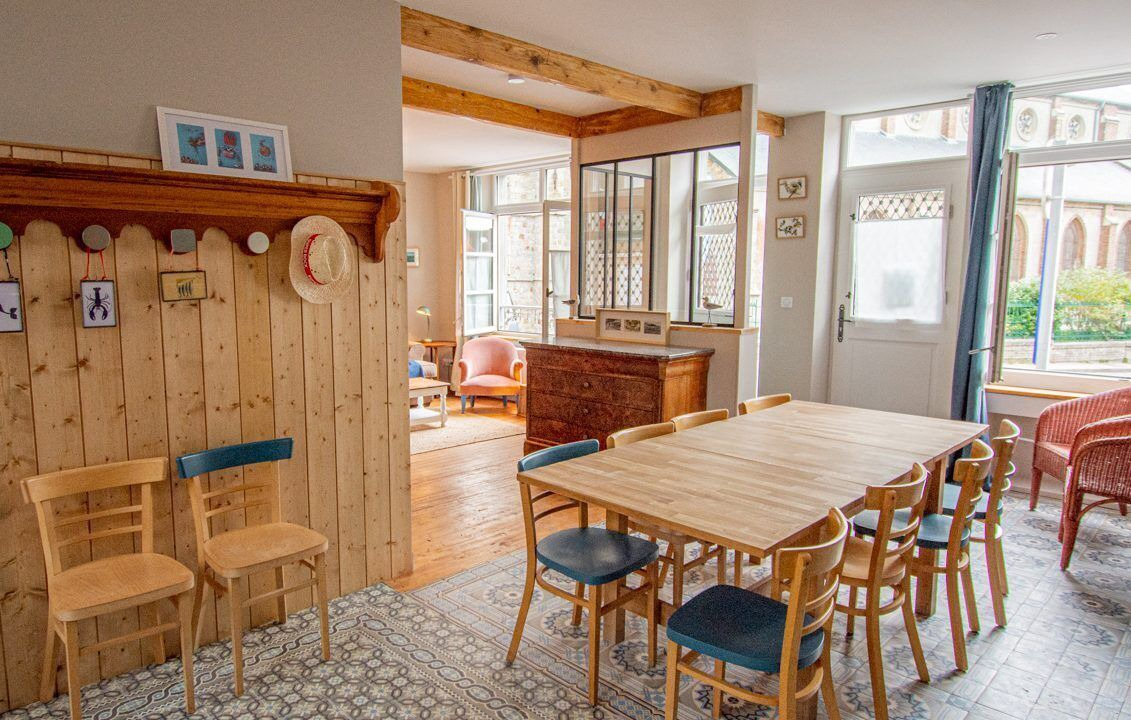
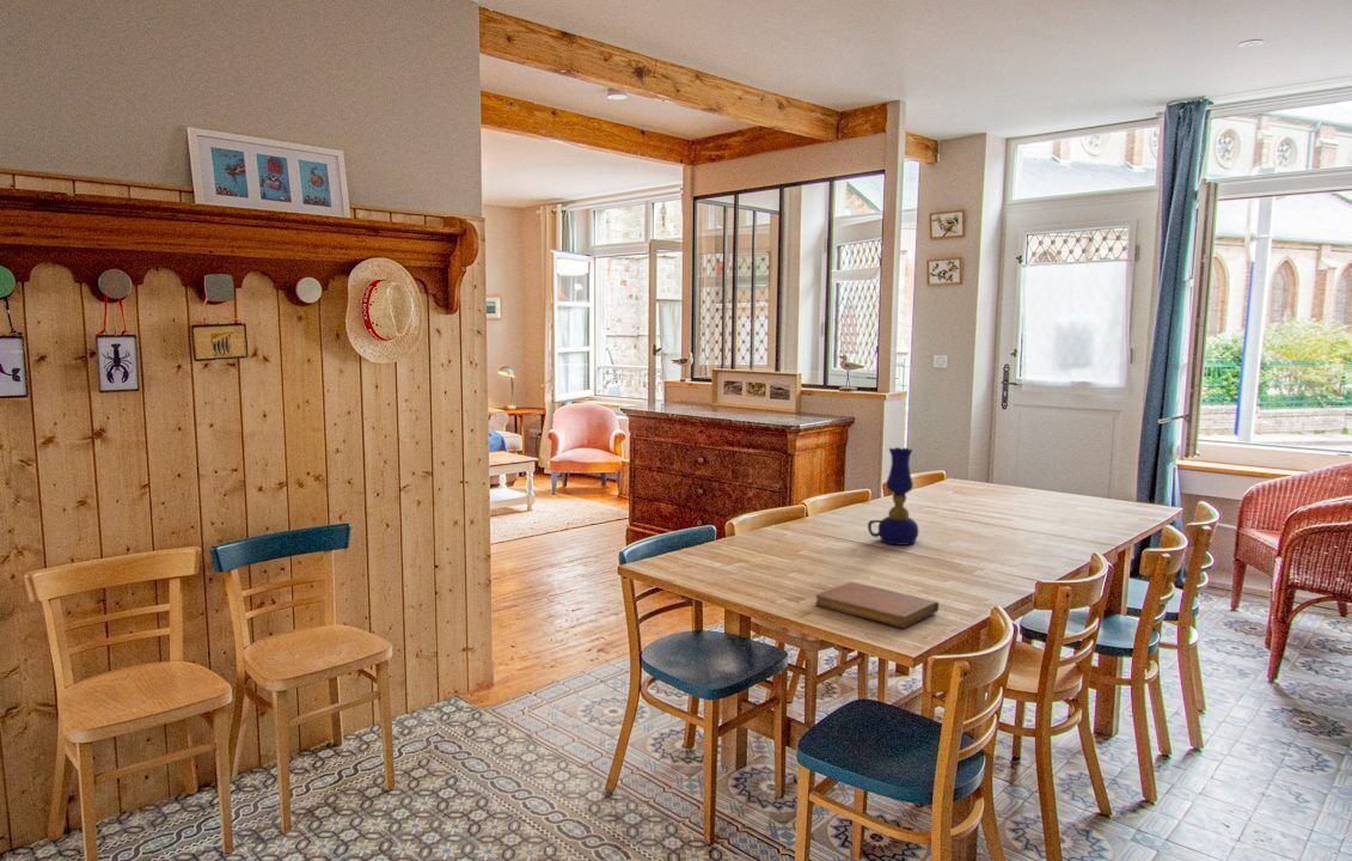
+ notebook (875, 603)
+ oil lamp (893, 495)
